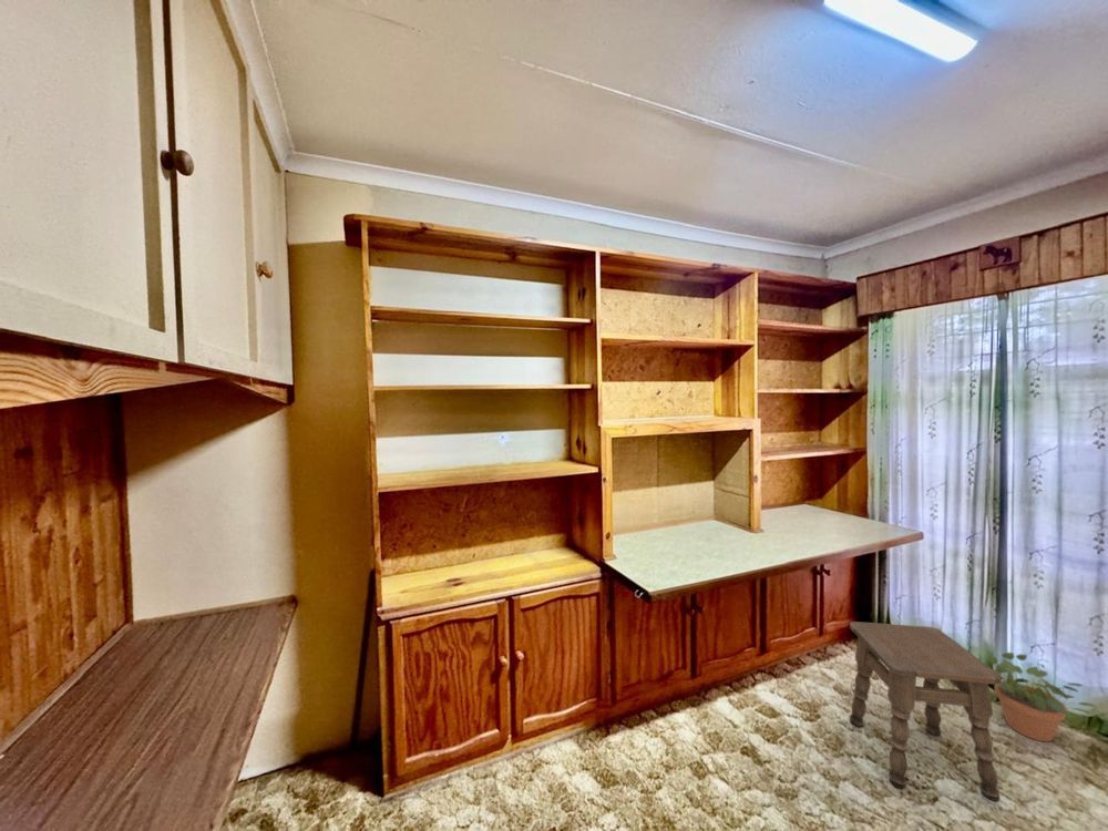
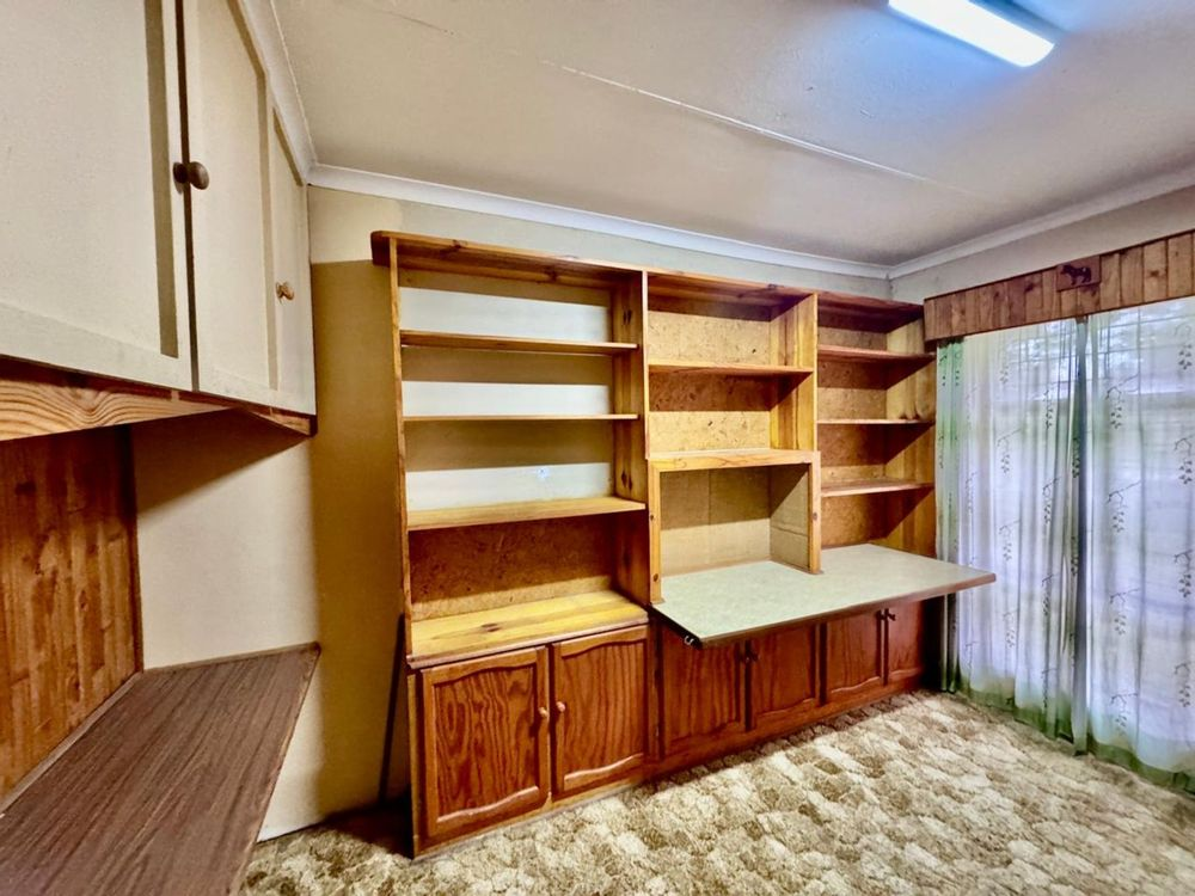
- side table (916, 700)
- potted plant (1037, 700)
